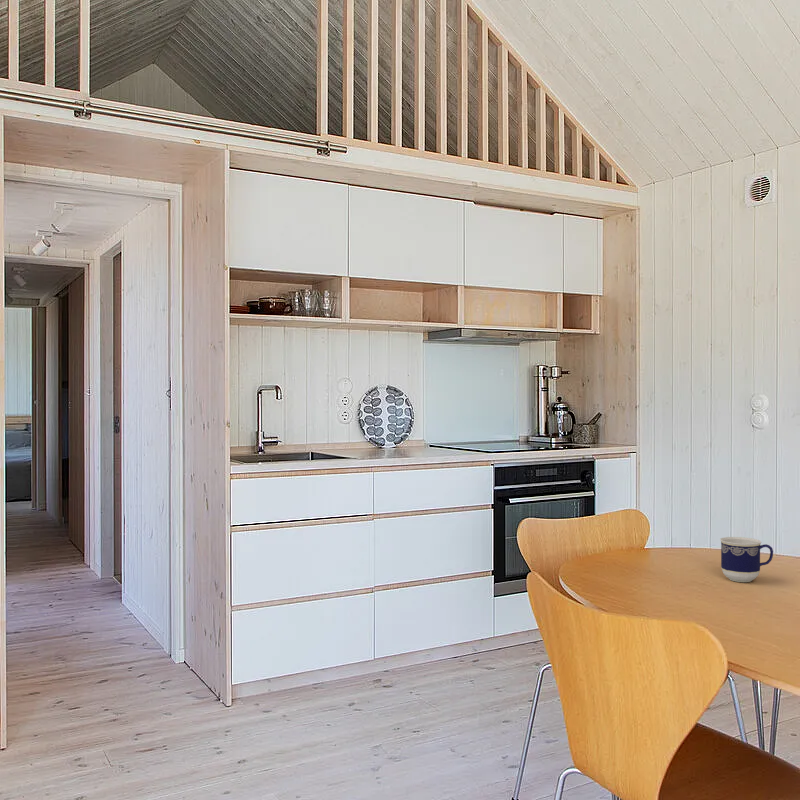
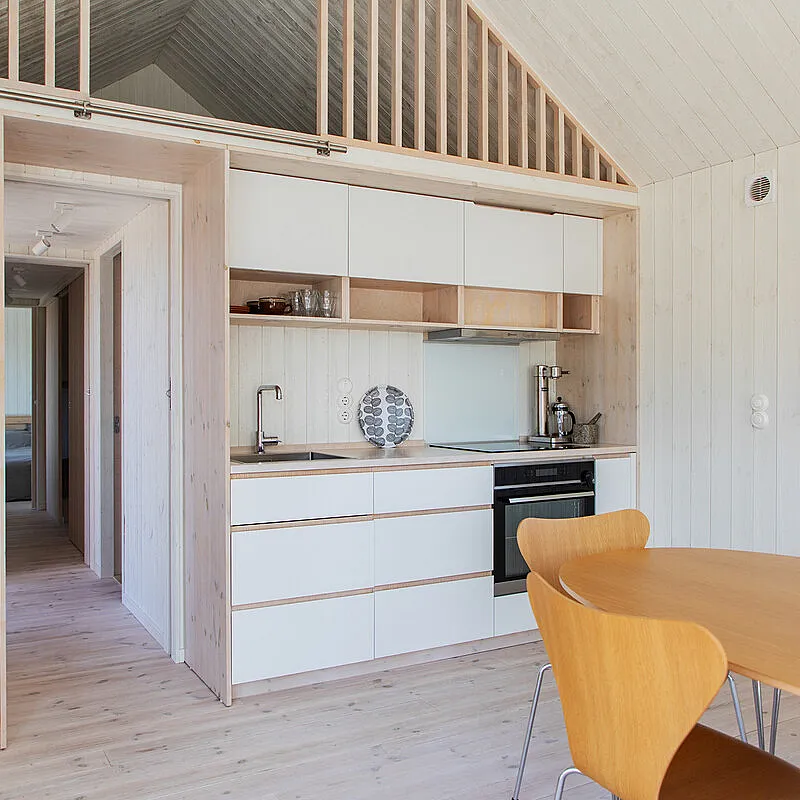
- cup (746, 560)
